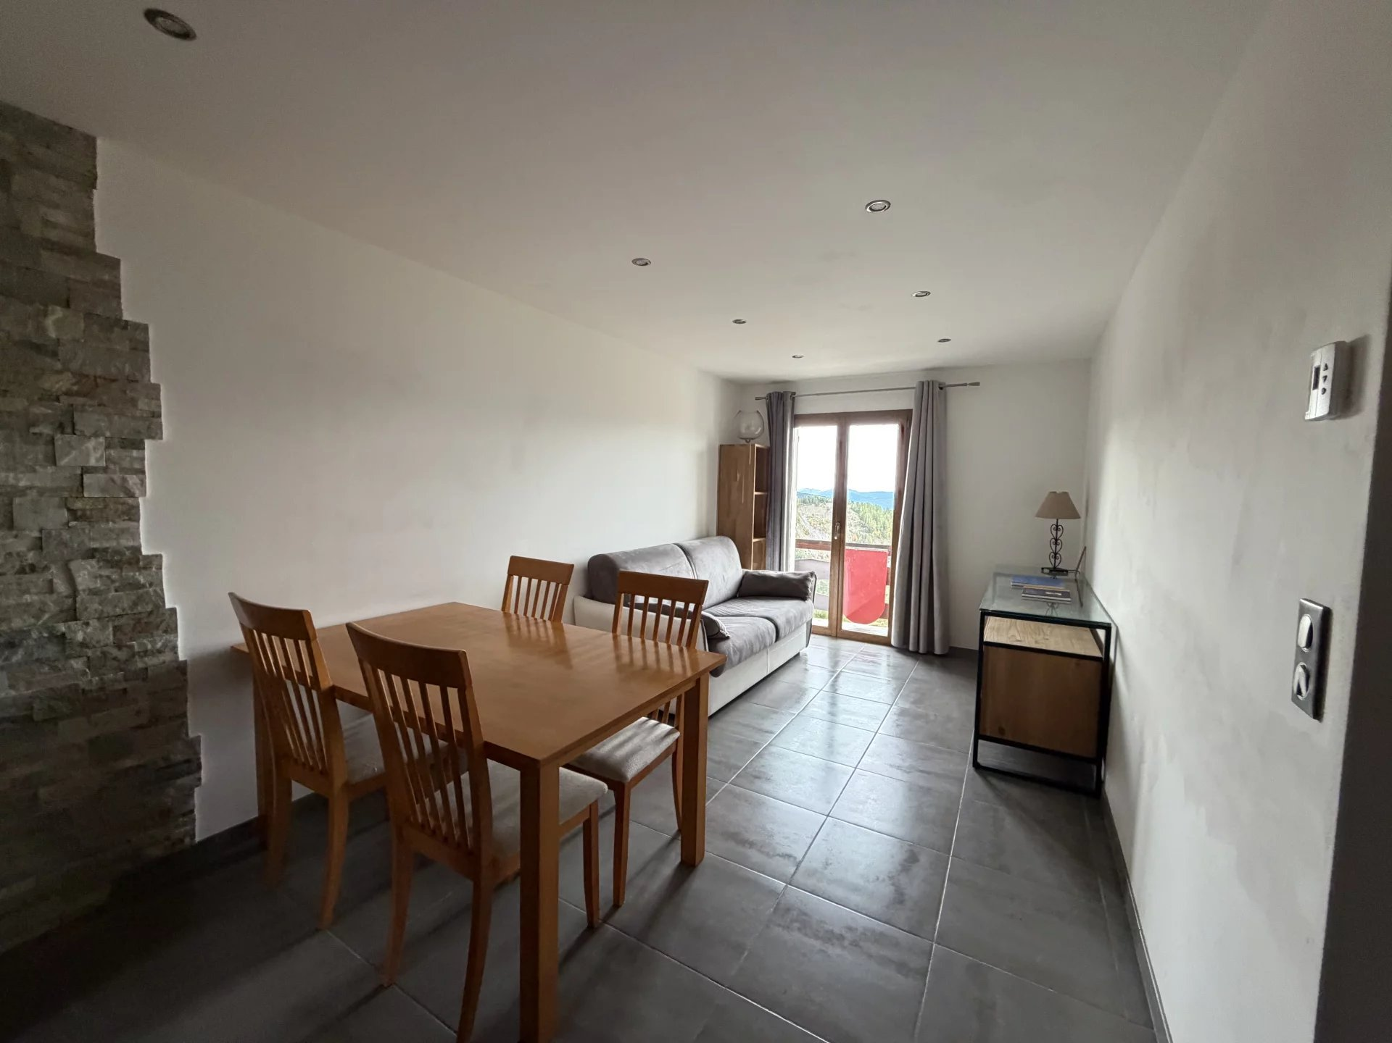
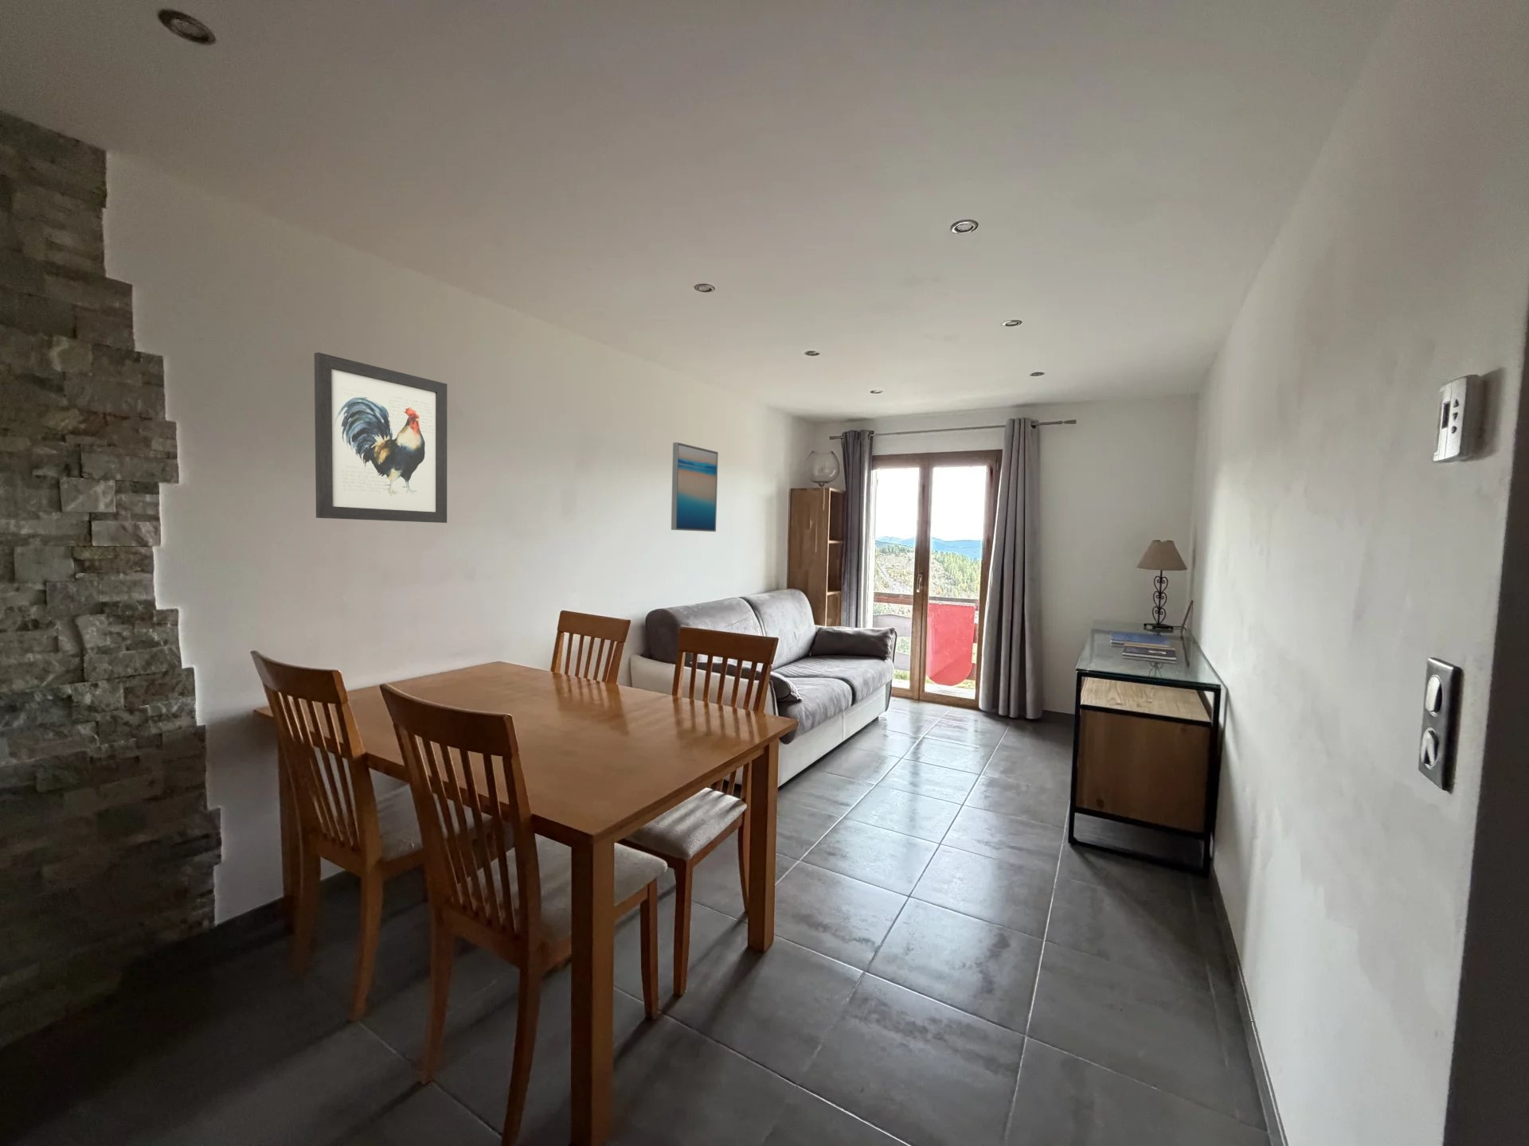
+ wall art (386, 445)
+ wall art (695, 489)
